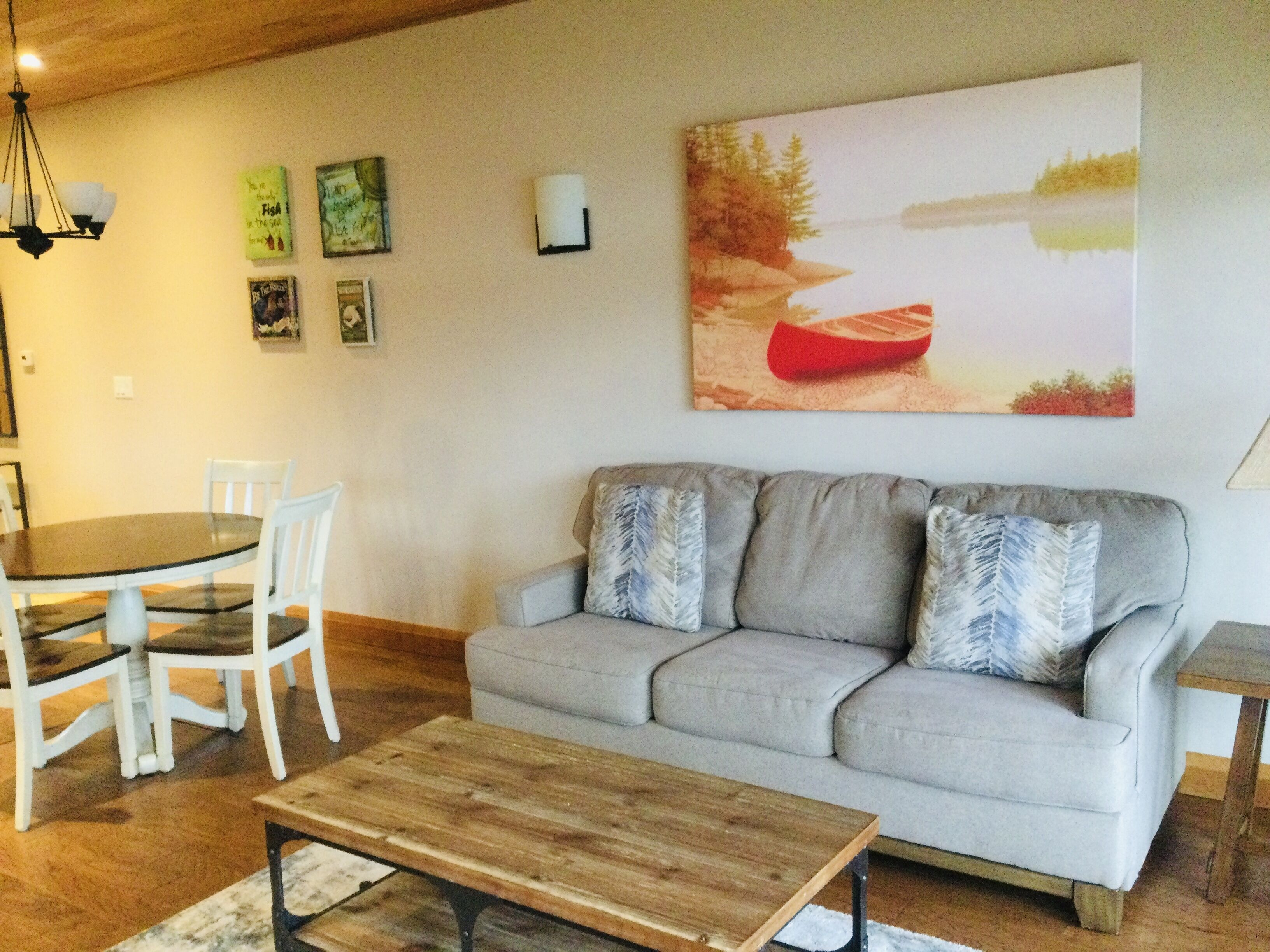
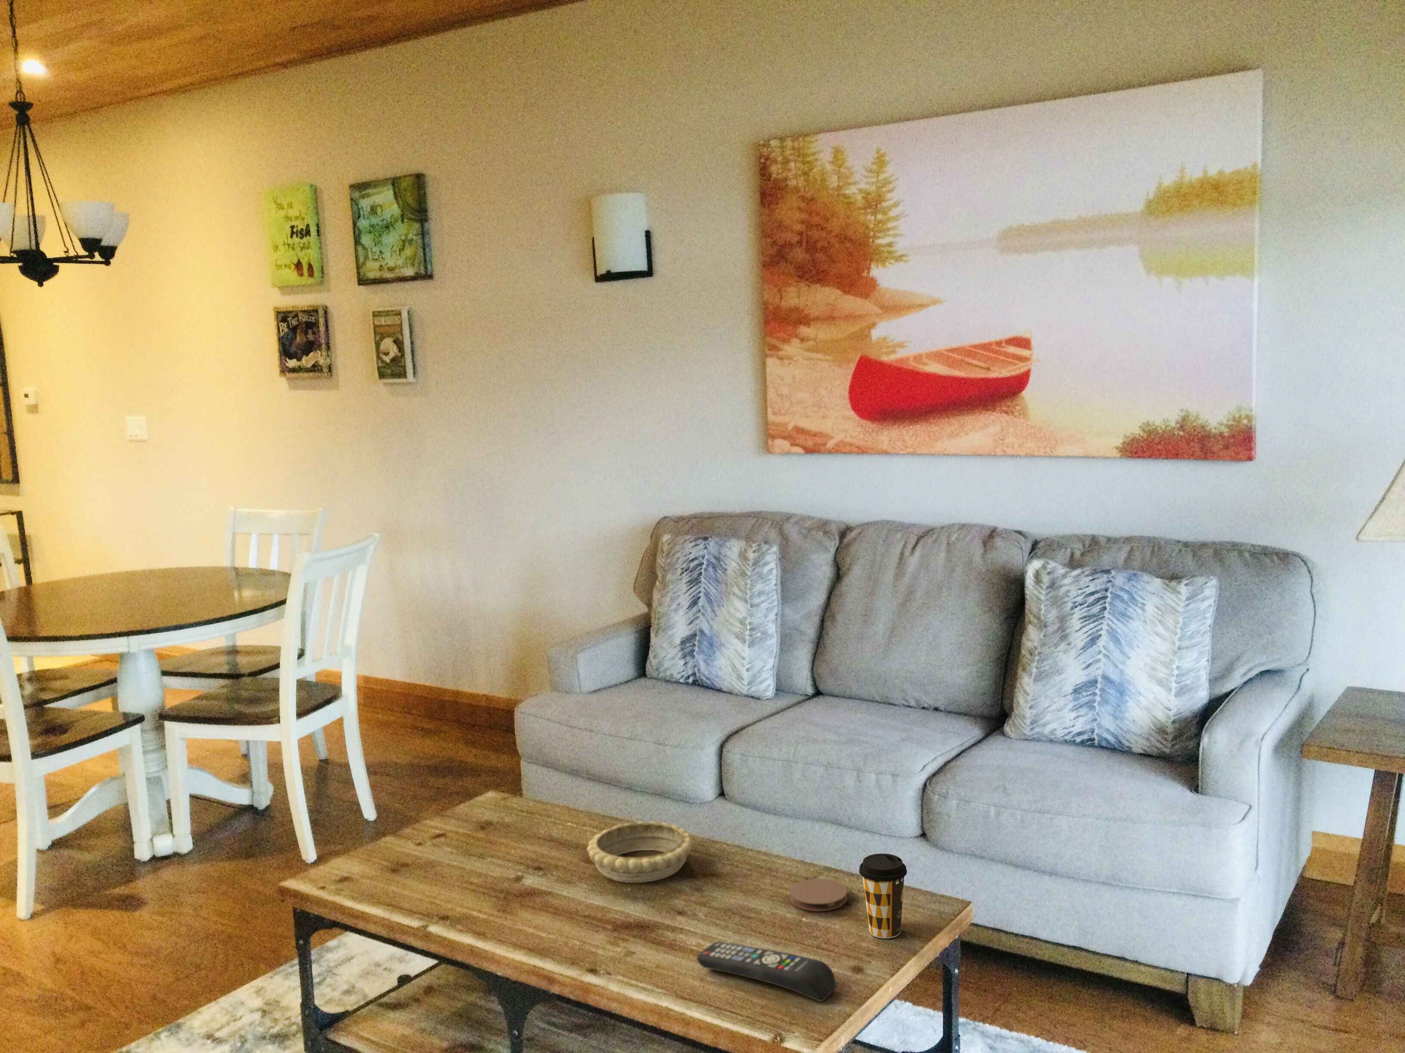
+ remote control (766, 967)
+ coffee cup (883, 896)
+ coaster (819, 894)
+ decorative bowl (641, 849)
